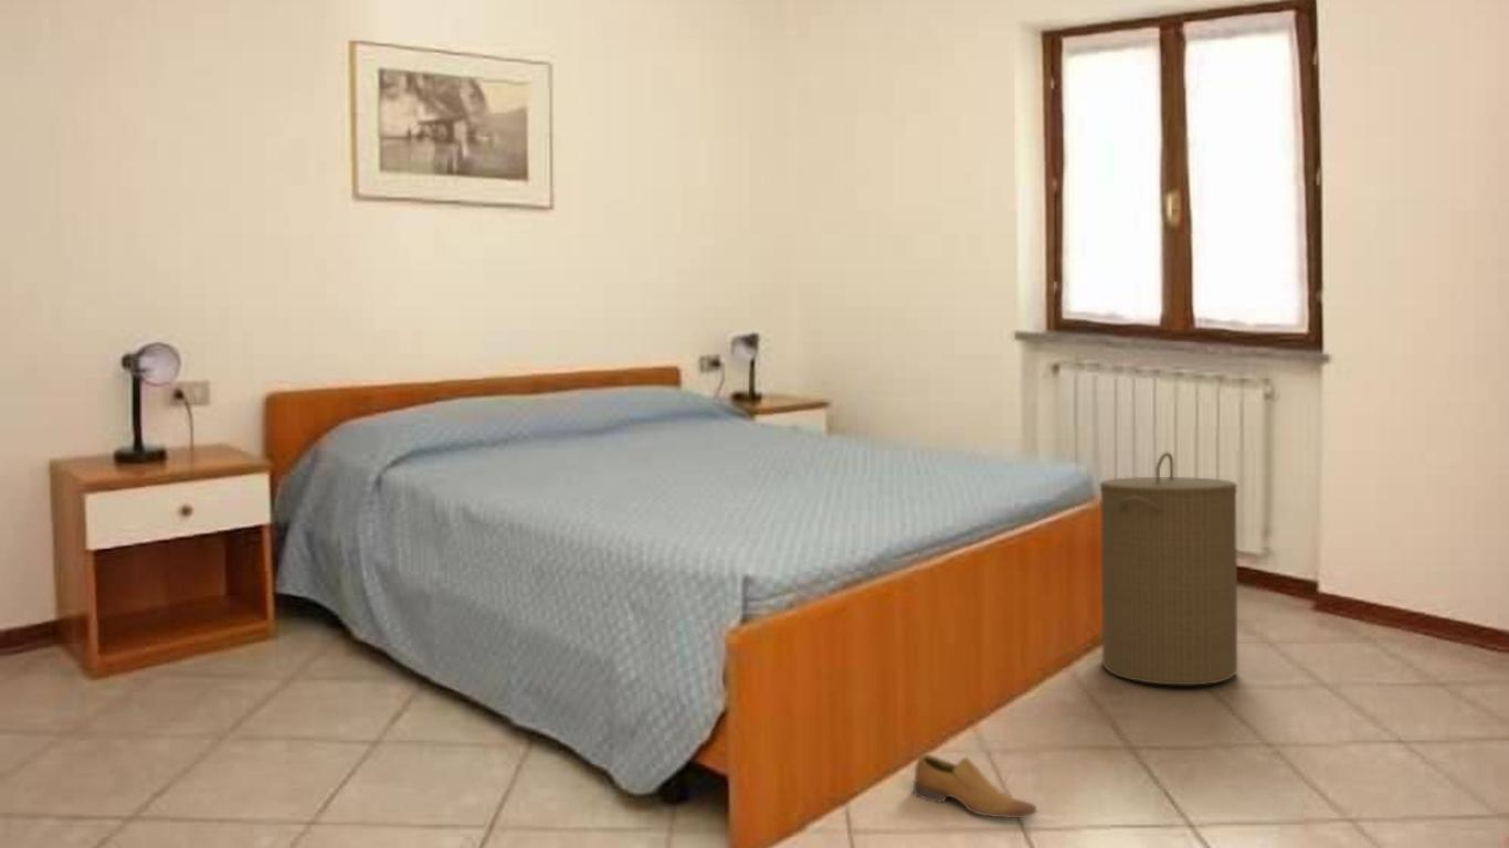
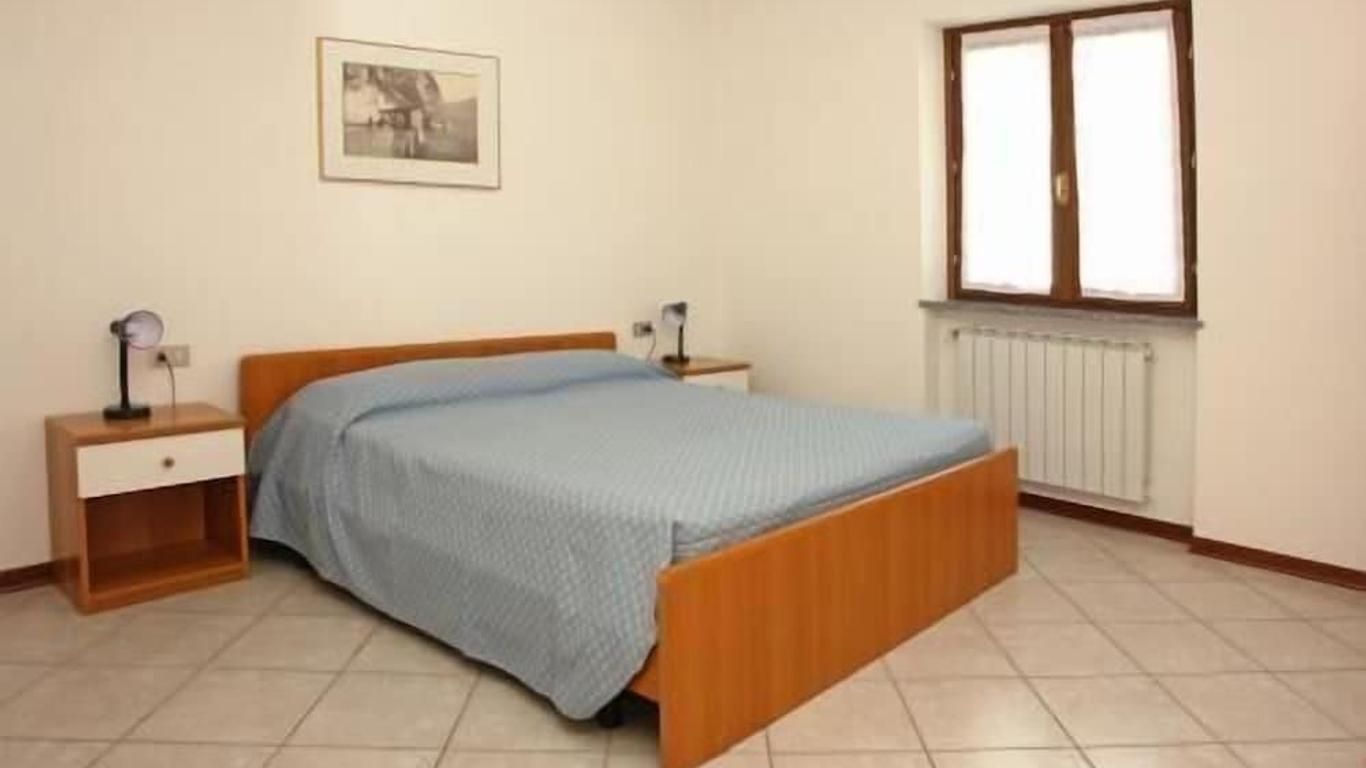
- laundry hamper (1168, 561)
- shoe (973, 782)
